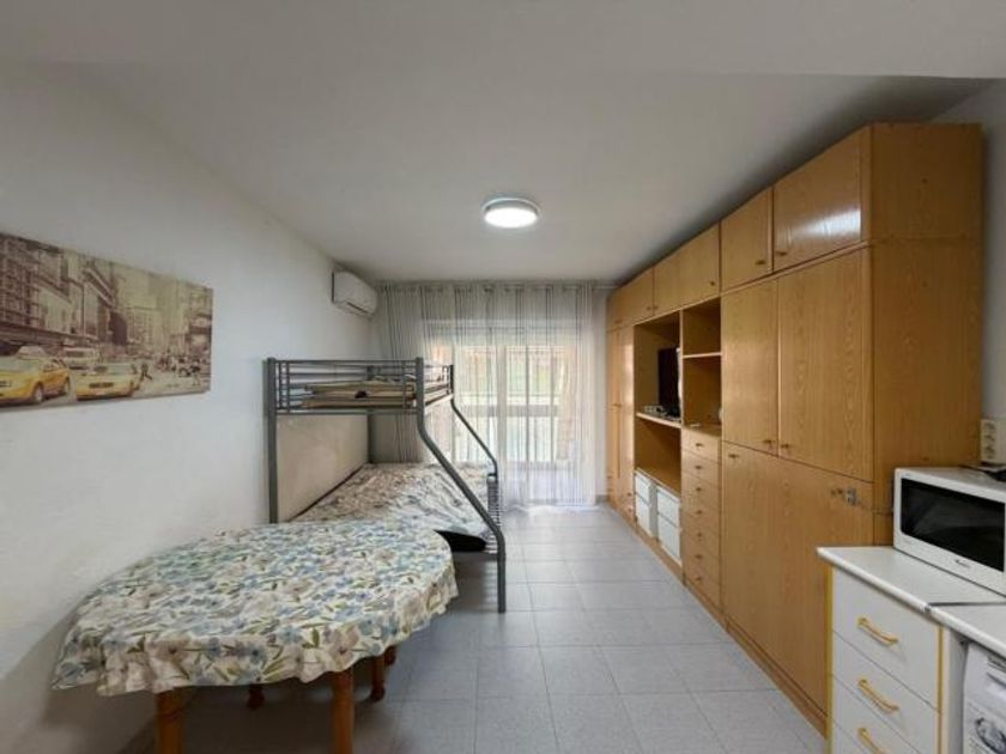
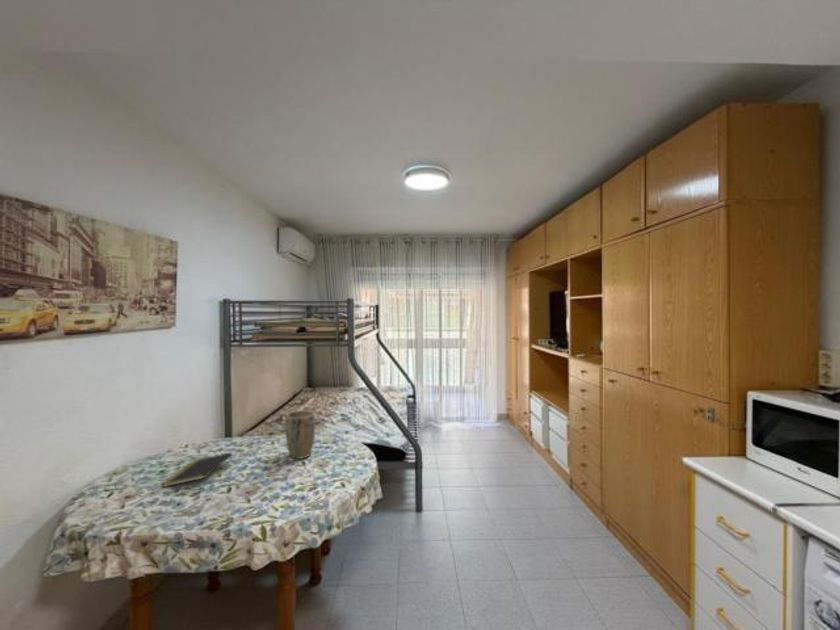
+ notepad (199, 468)
+ plant pot (300, 434)
